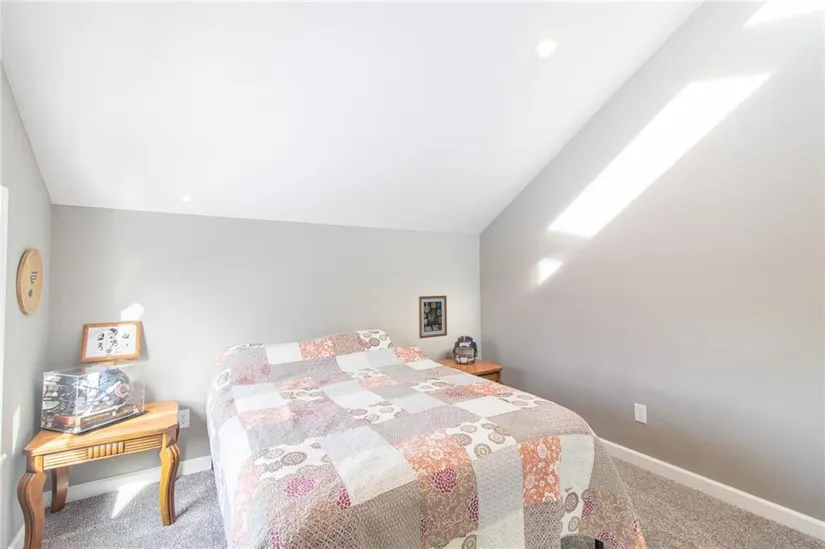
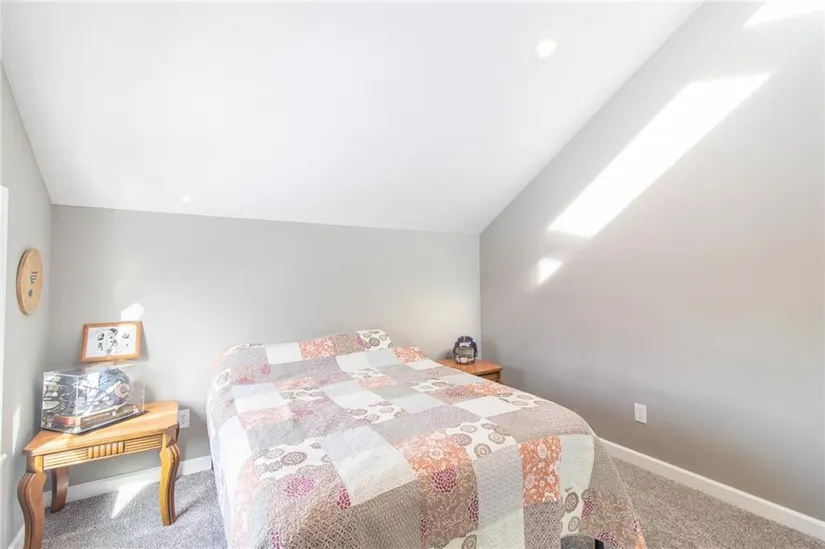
- wall art (433, 316)
